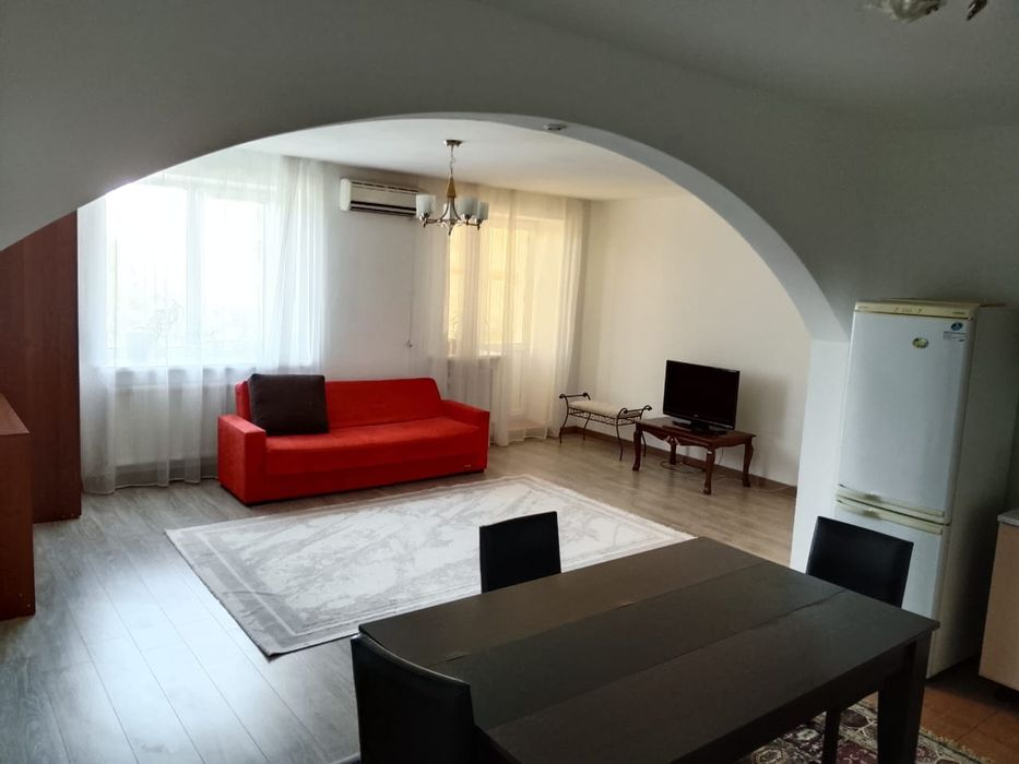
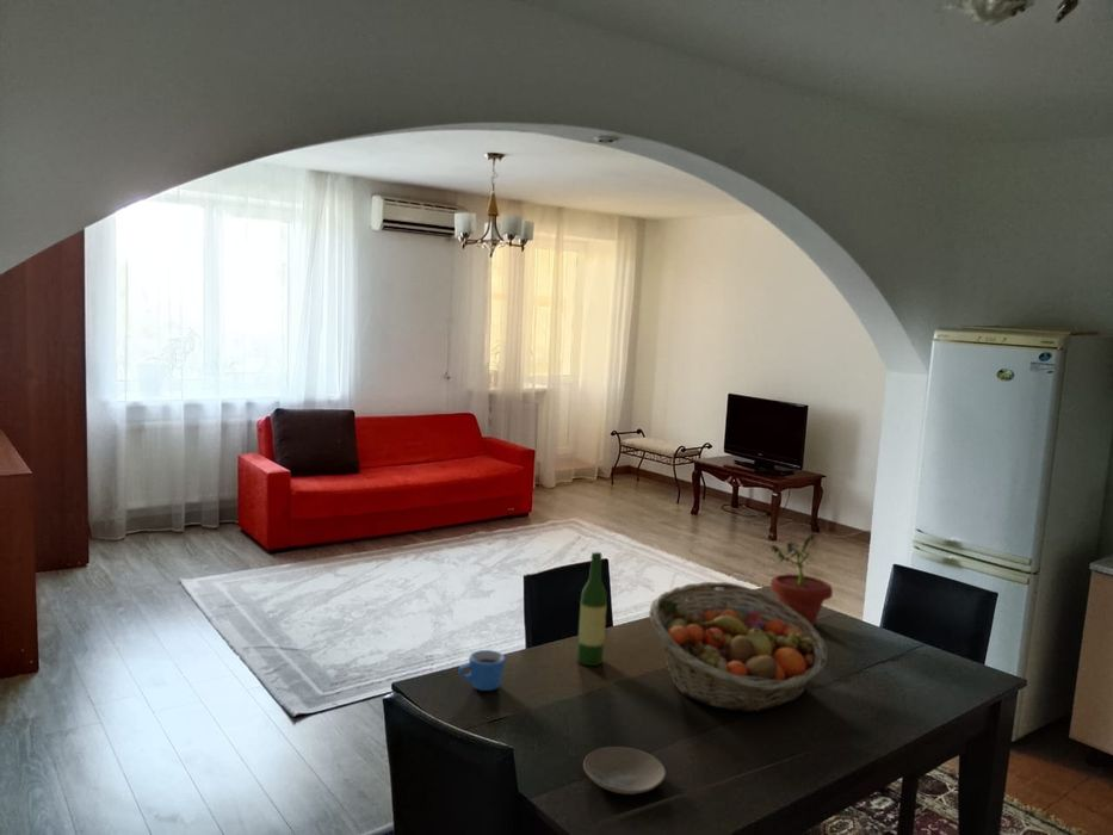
+ mug (481, 672)
+ plate (623, 773)
+ fruit basket (736, 643)
+ wine bottle (593, 607)
+ potted plant (800, 576)
